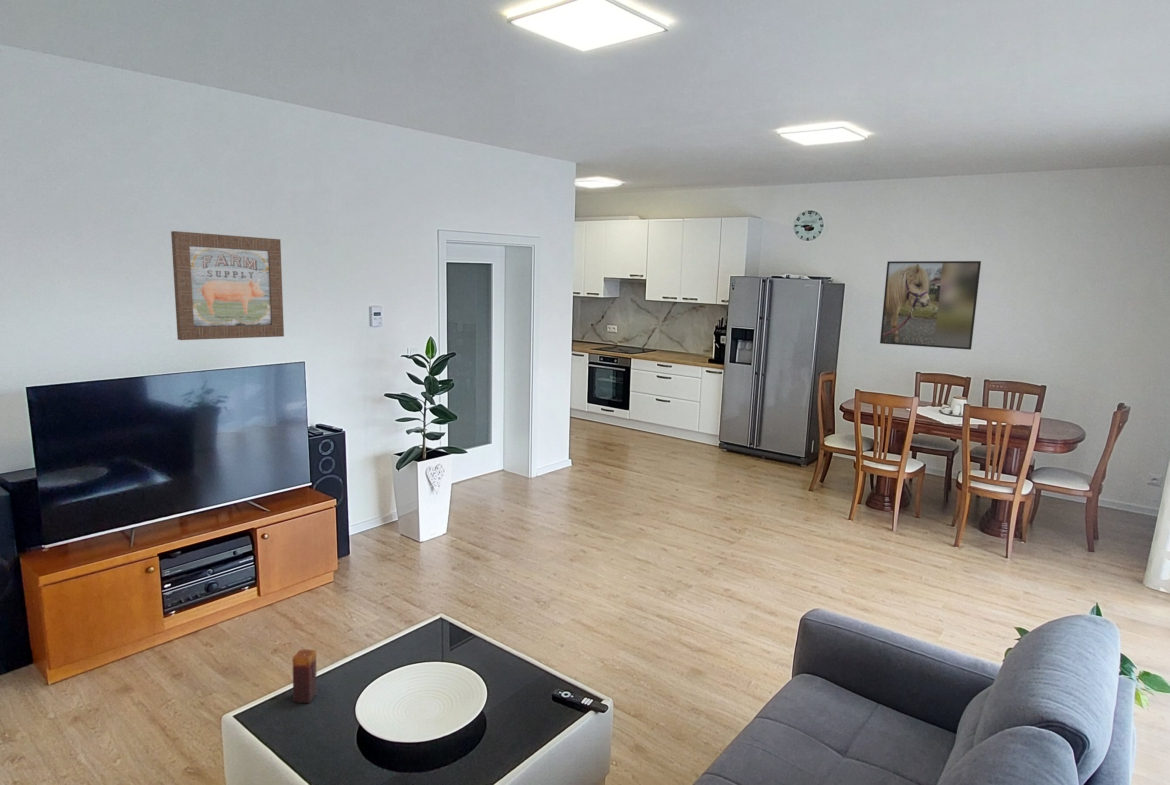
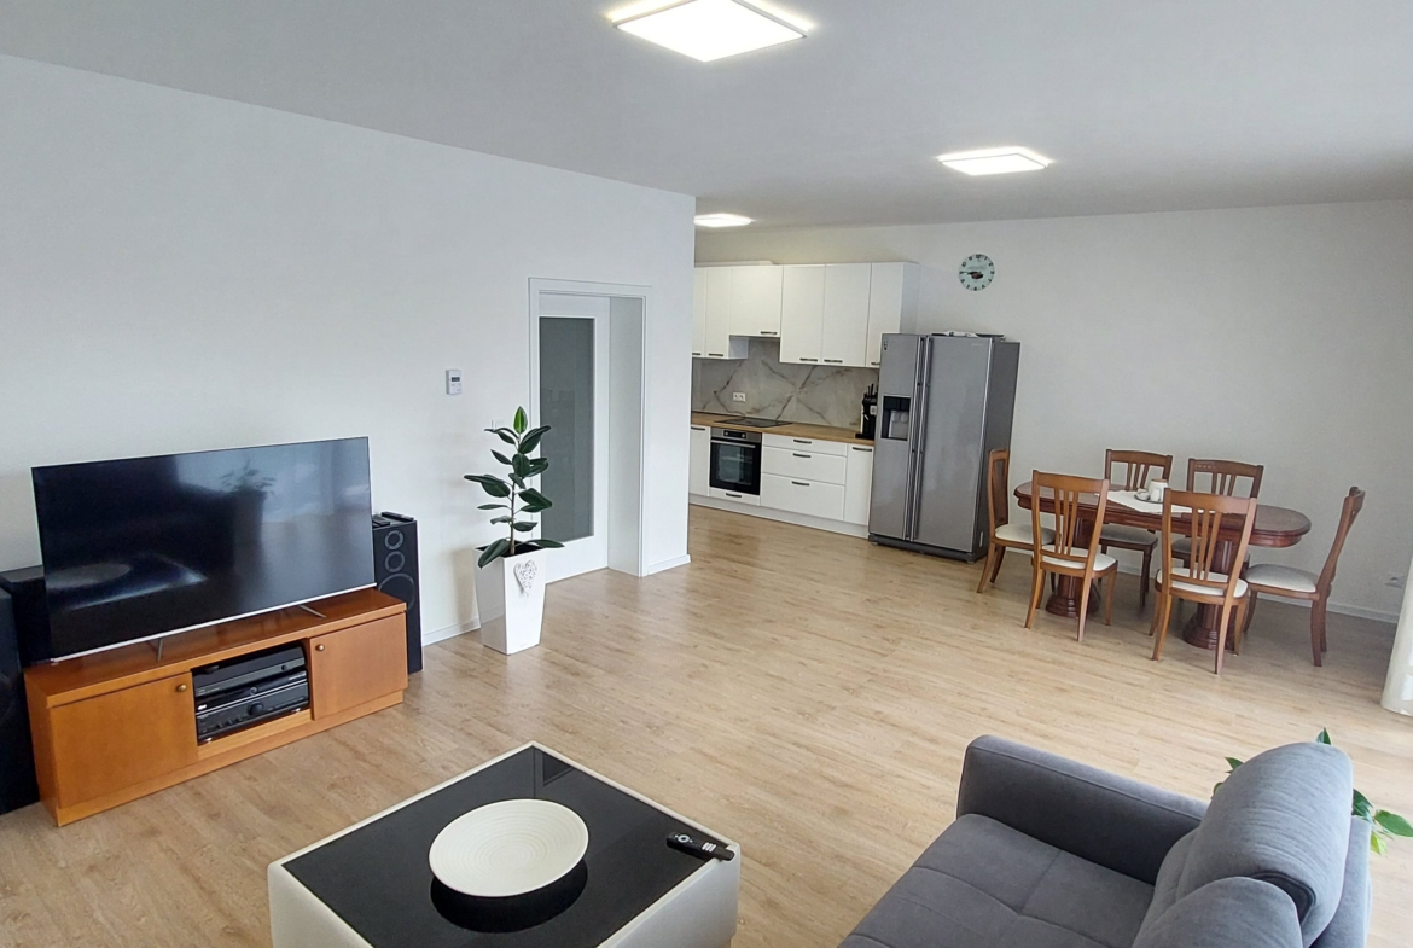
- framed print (928, 304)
- candle (304, 675)
- wall art (231, 287)
